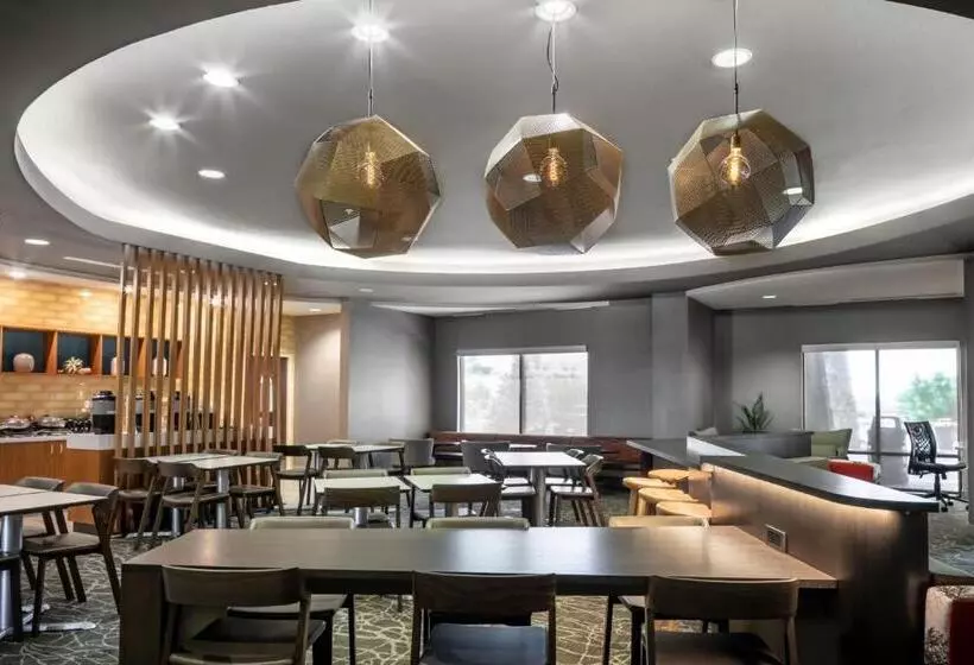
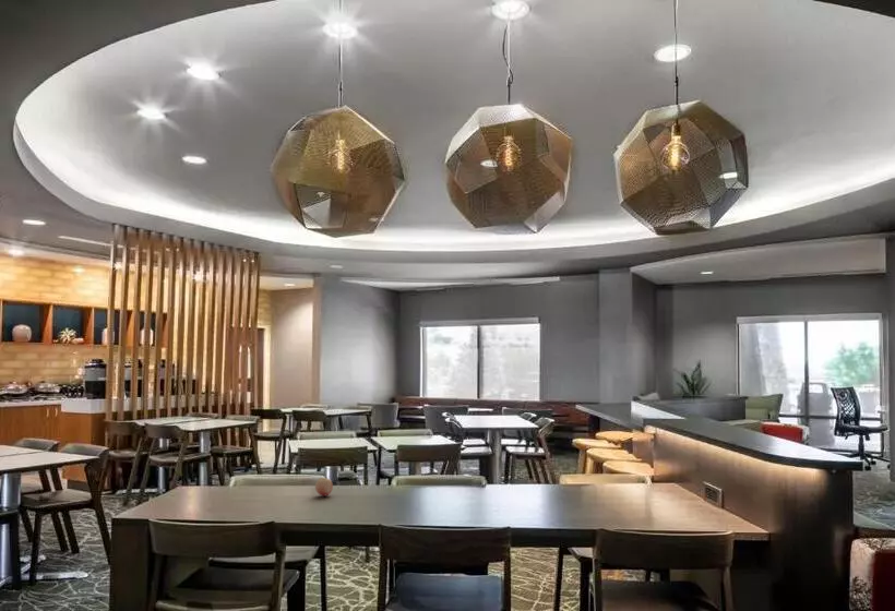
+ fruit (323, 487)
